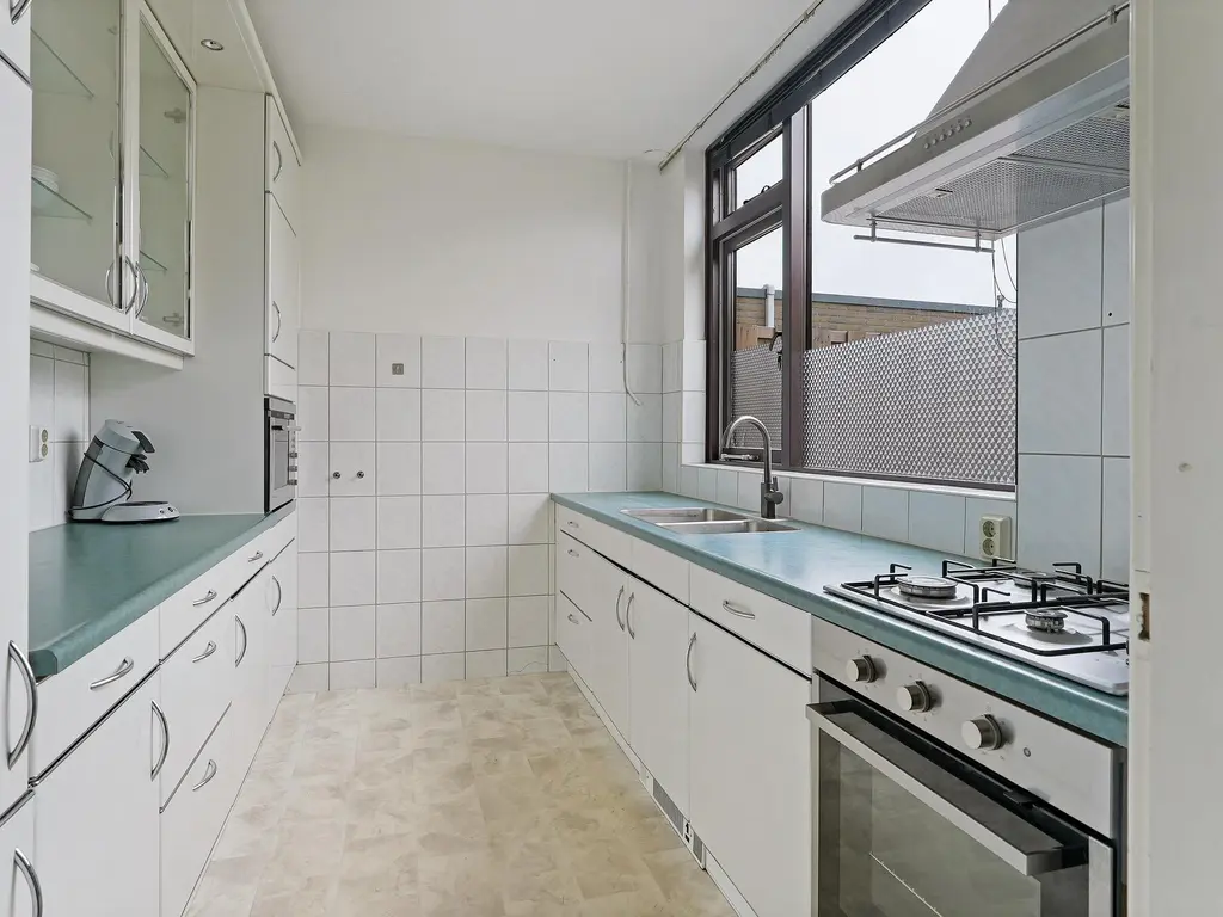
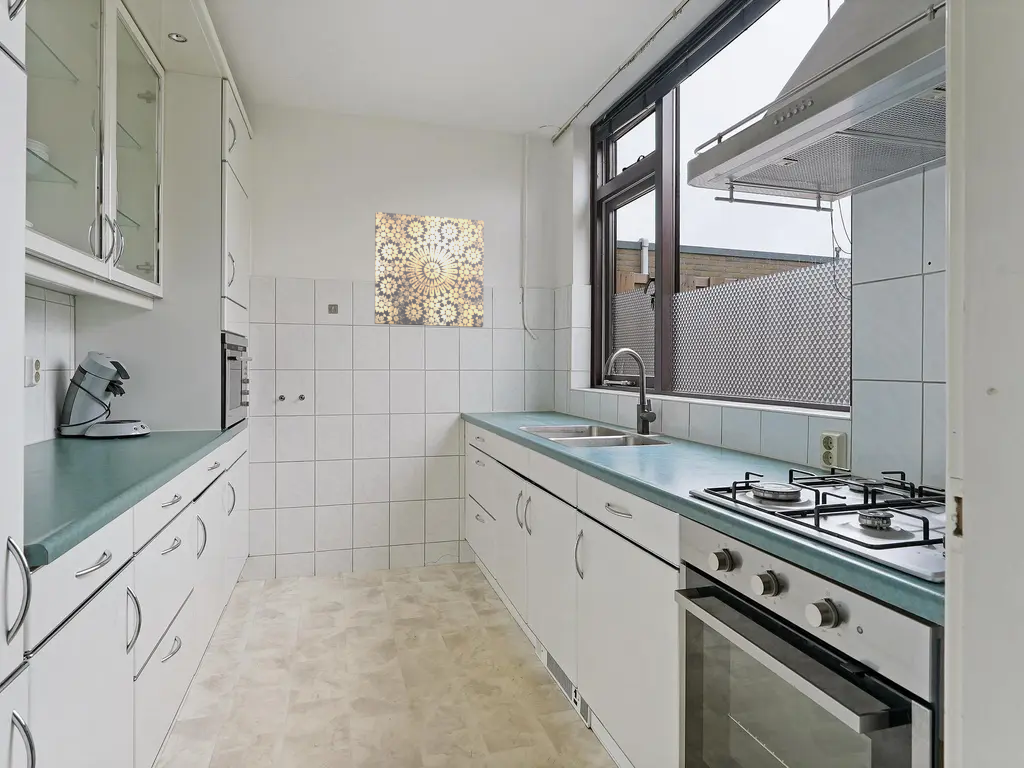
+ wall art (430, 271)
